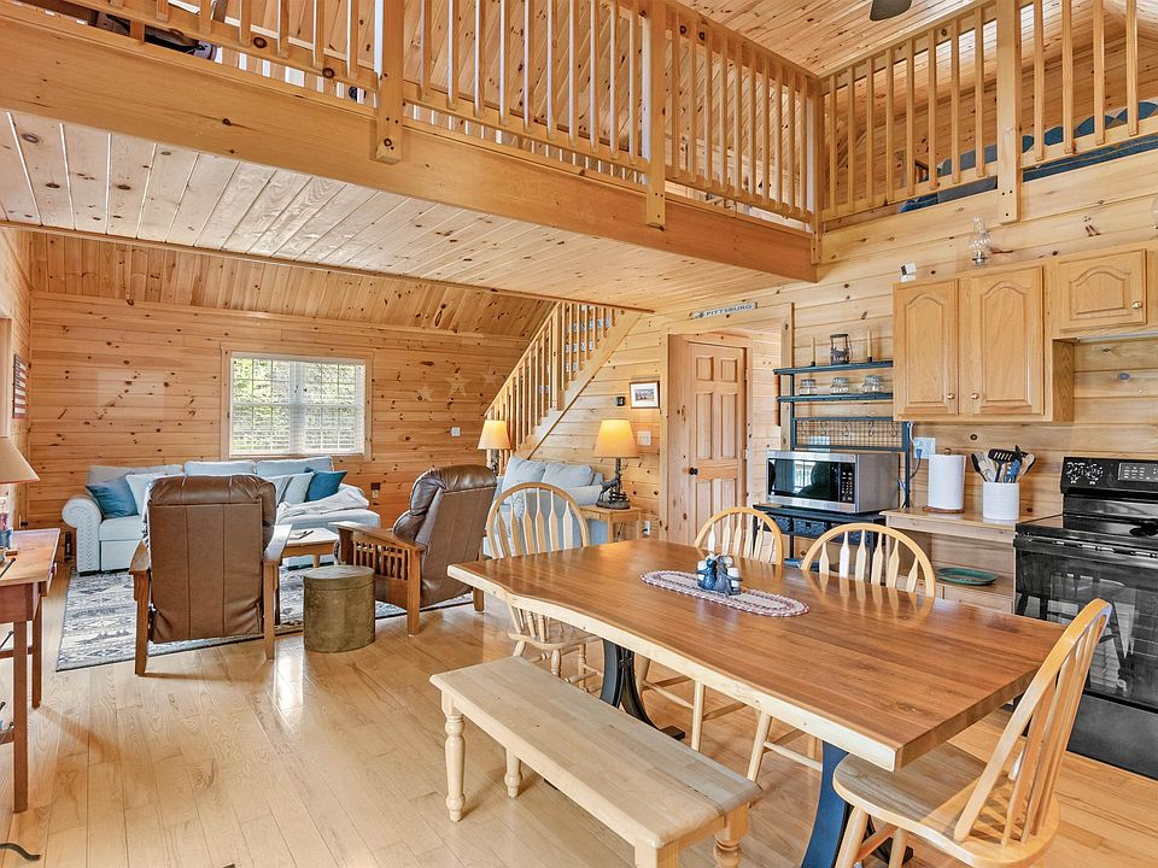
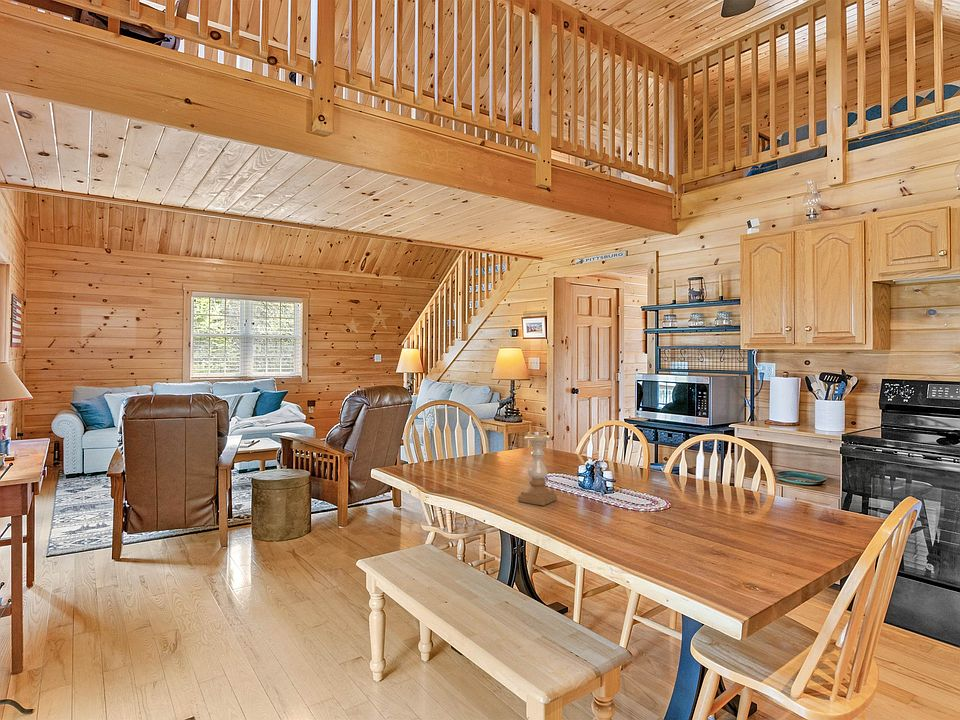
+ candle holder (537, 468)
